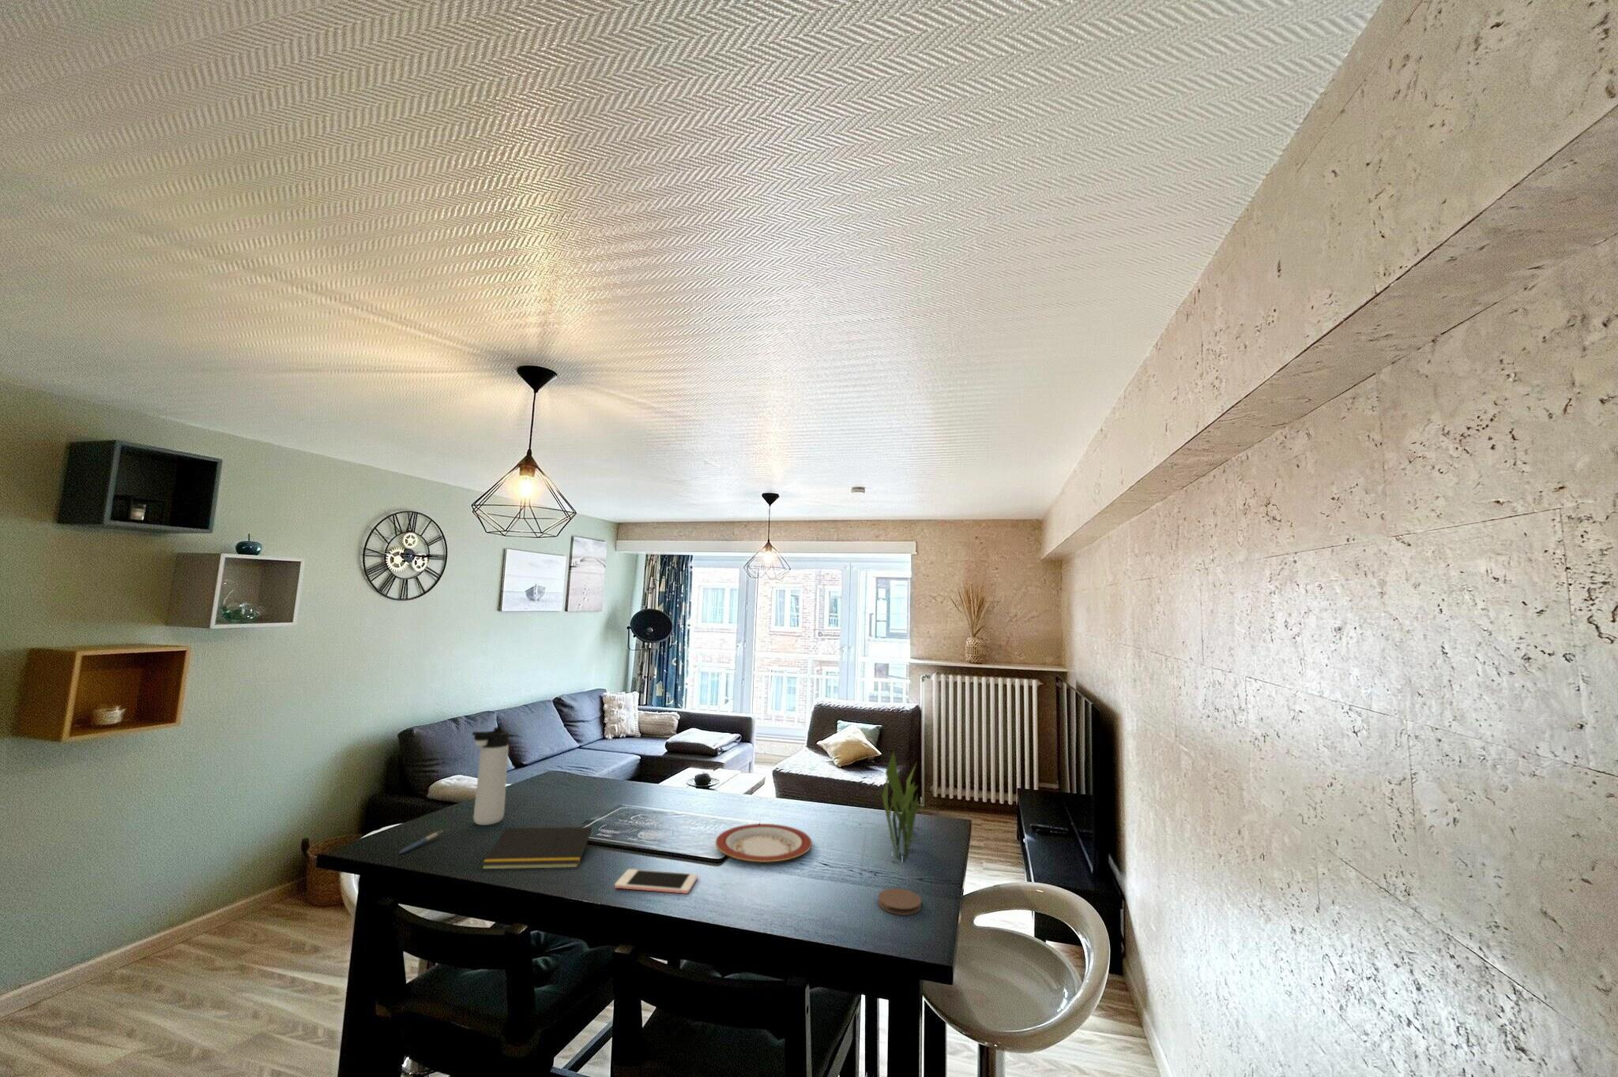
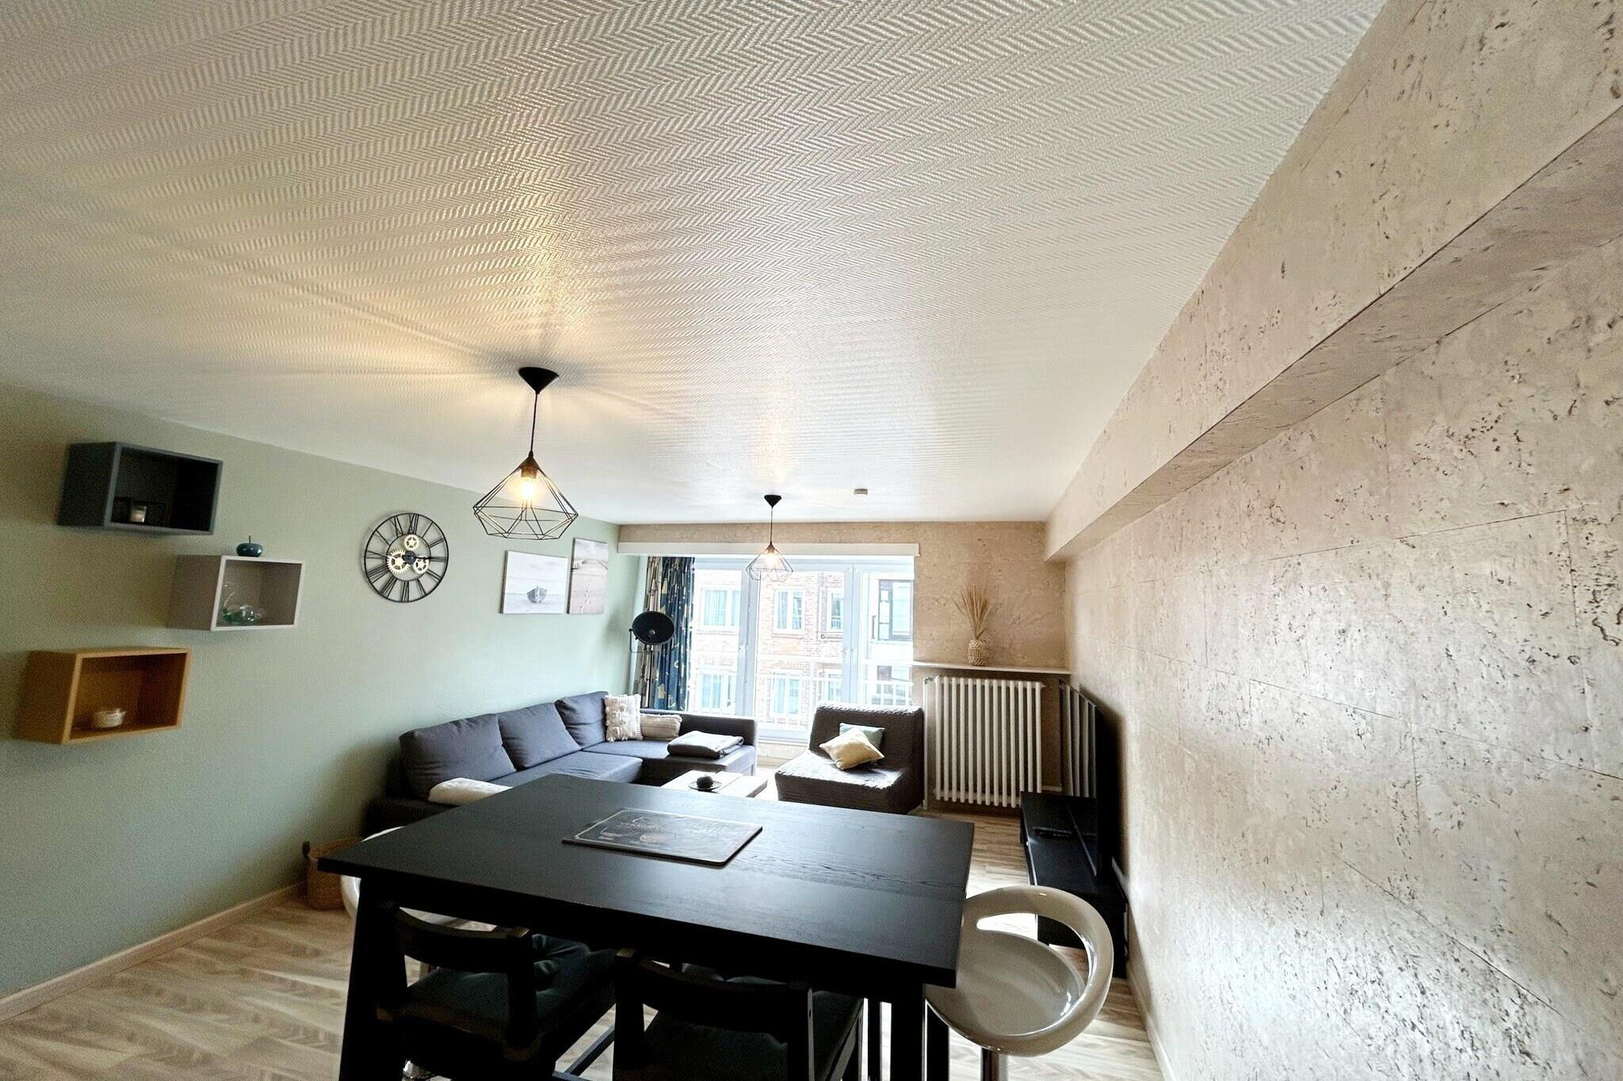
- cell phone (657, 881)
- plate (763, 844)
- notepad (540, 846)
- plant (897, 797)
- thermos bottle (487, 775)
- coaster (899, 902)
- pen (421, 841)
